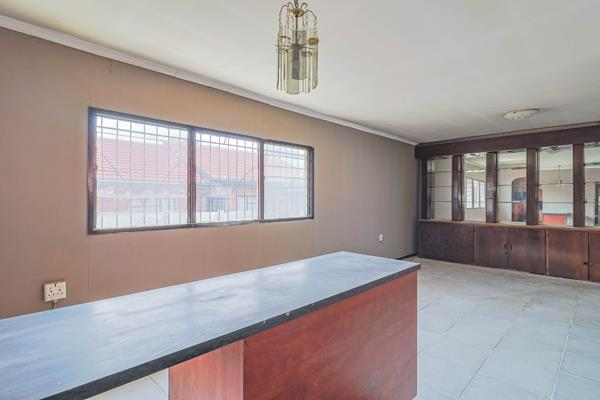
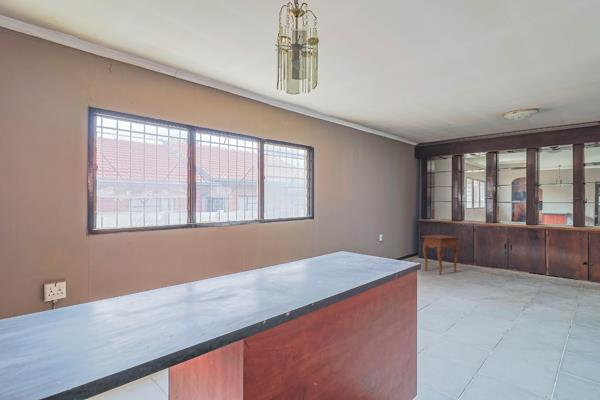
+ side table (440, 254)
